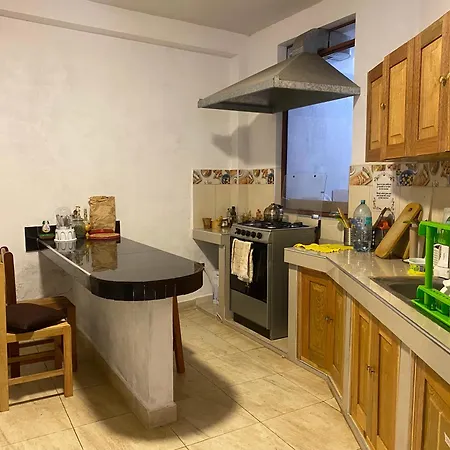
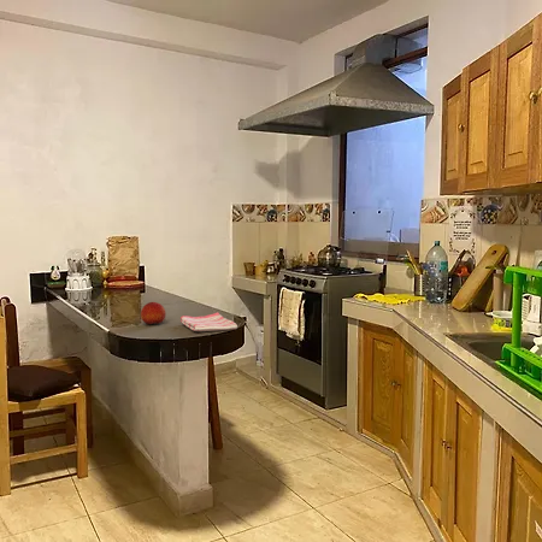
+ dish towel (207, 322)
+ fruit (153, 312)
